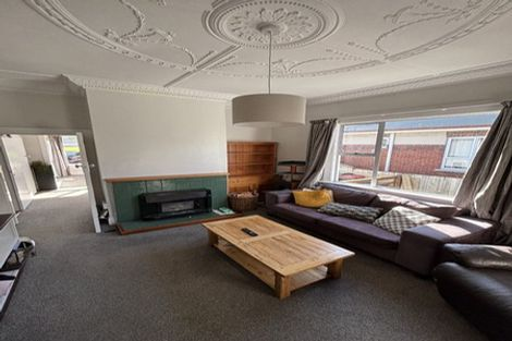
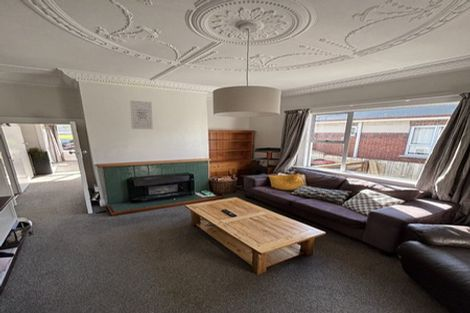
+ wall art (141, 115)
